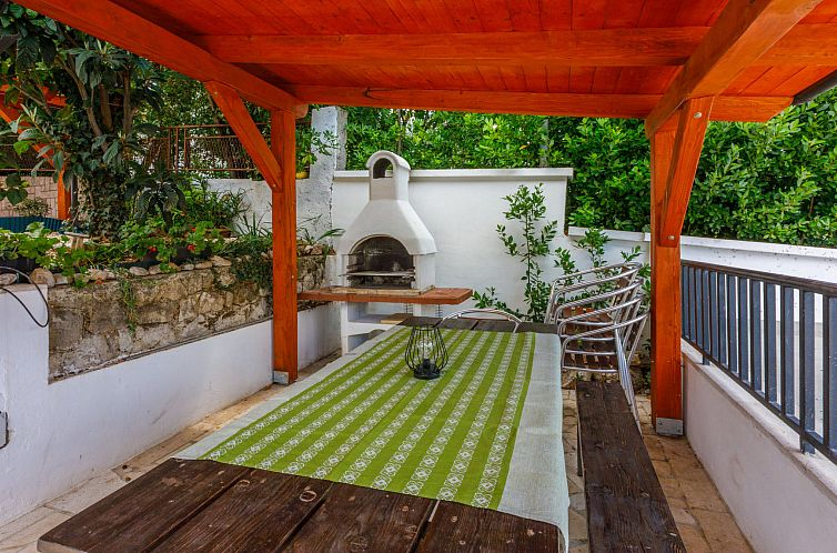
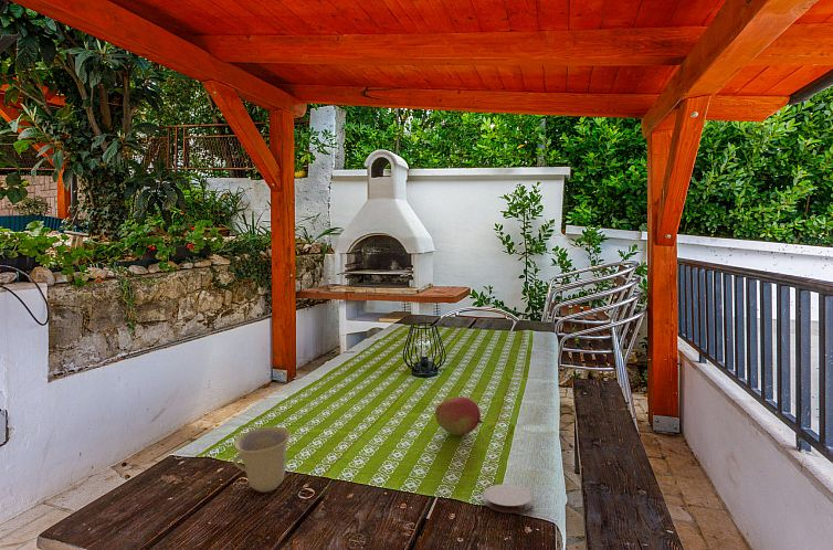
+ coaster (507, 497)
+ cup (263, 462)
+ fruit (458, 415)
